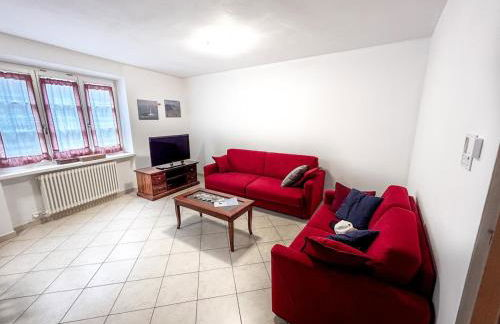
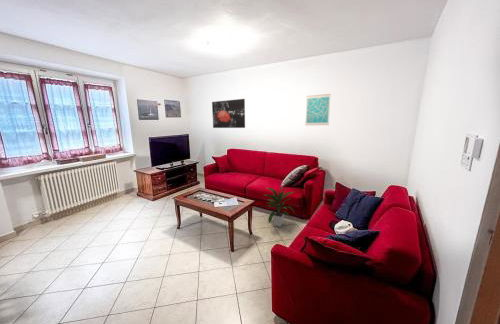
+ wall art (317, 110)
+ wall art (227, 114)
+ indoor plant (277, 205)
